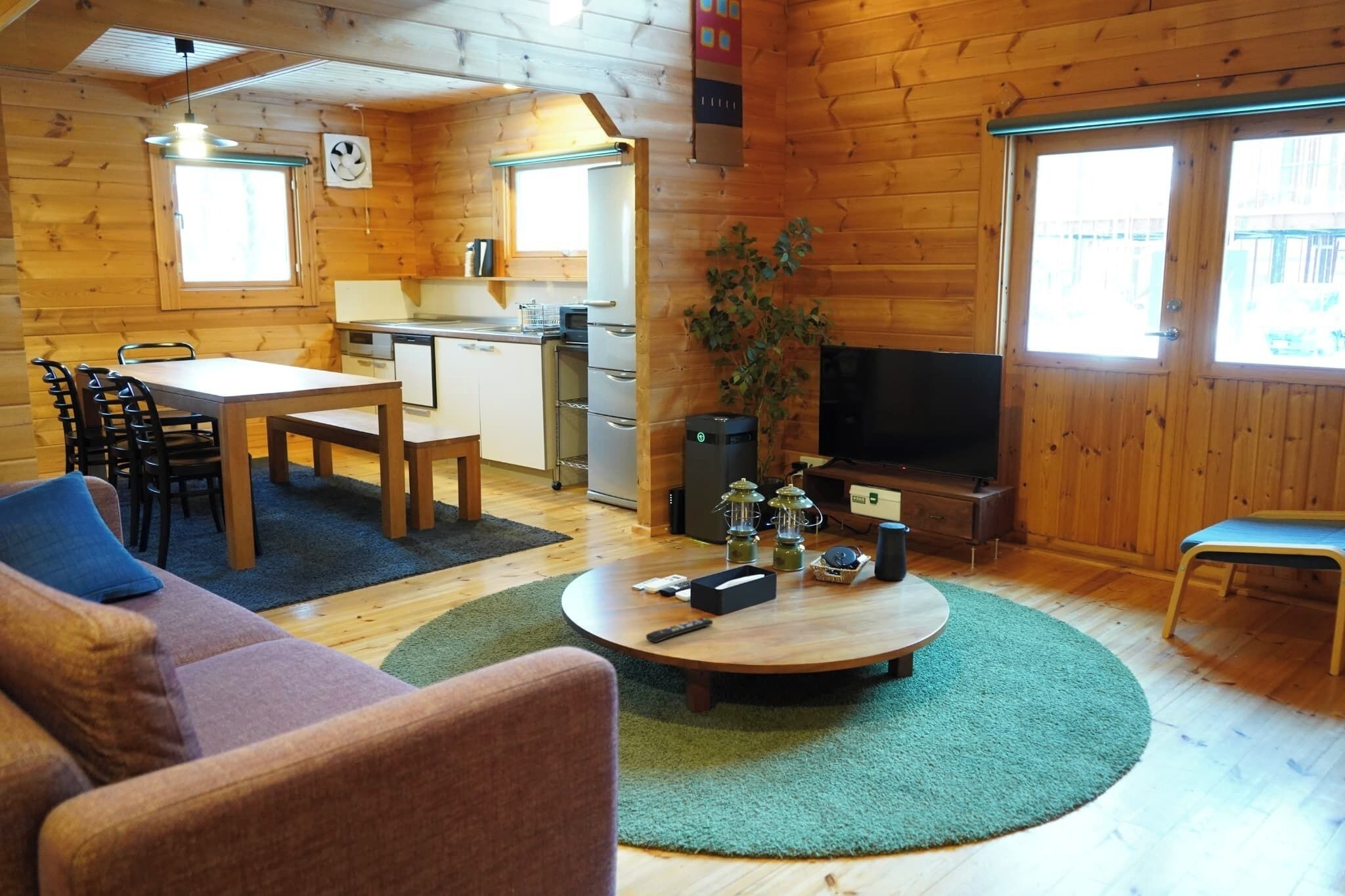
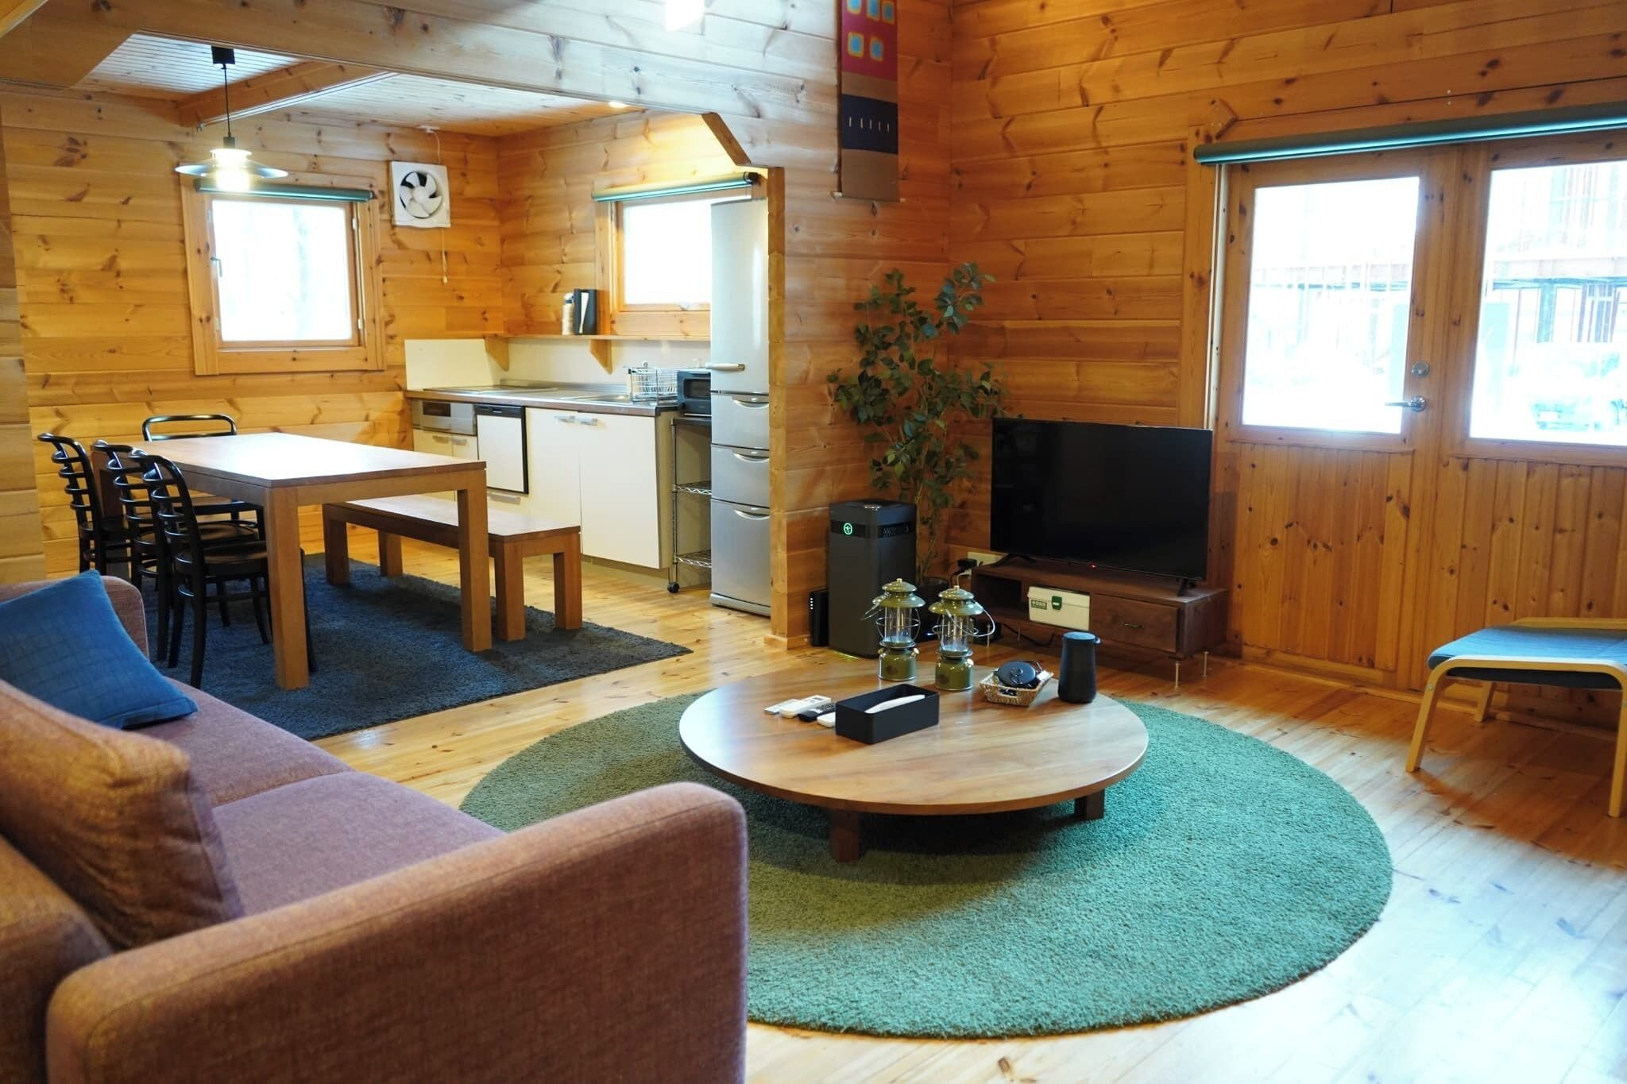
- remote control (680, 629)
